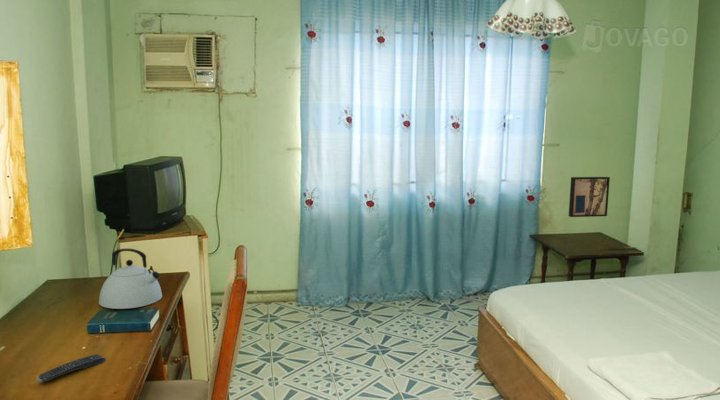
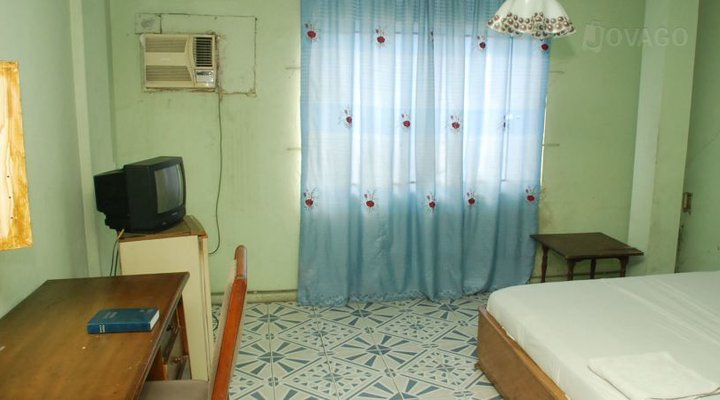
- remote control (71, 367)
- wall art (589, 196)
- kettle (131, 274)
